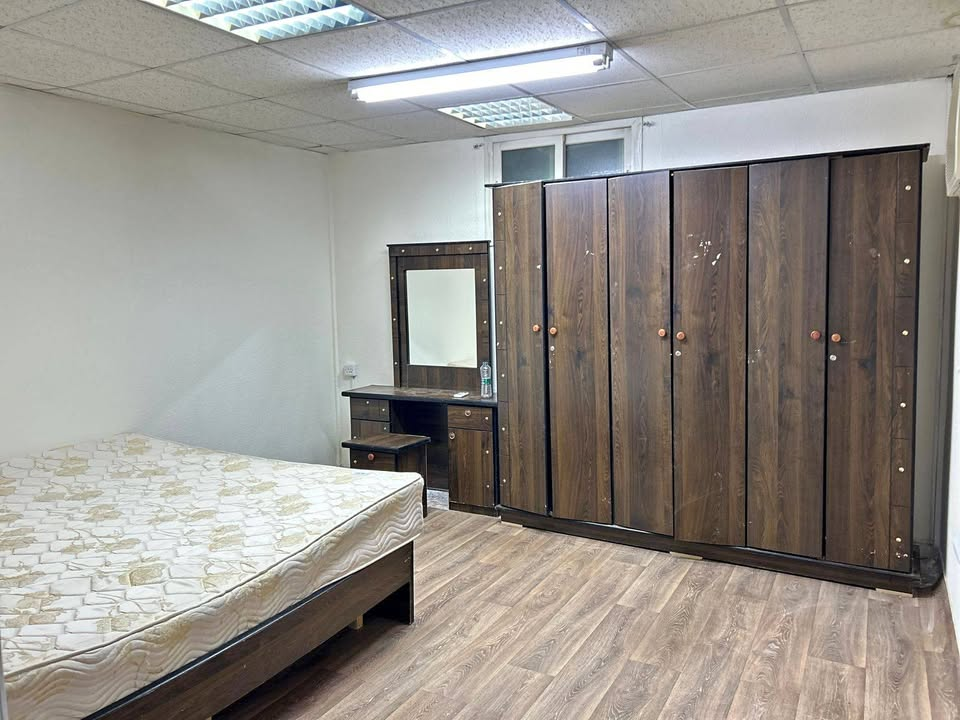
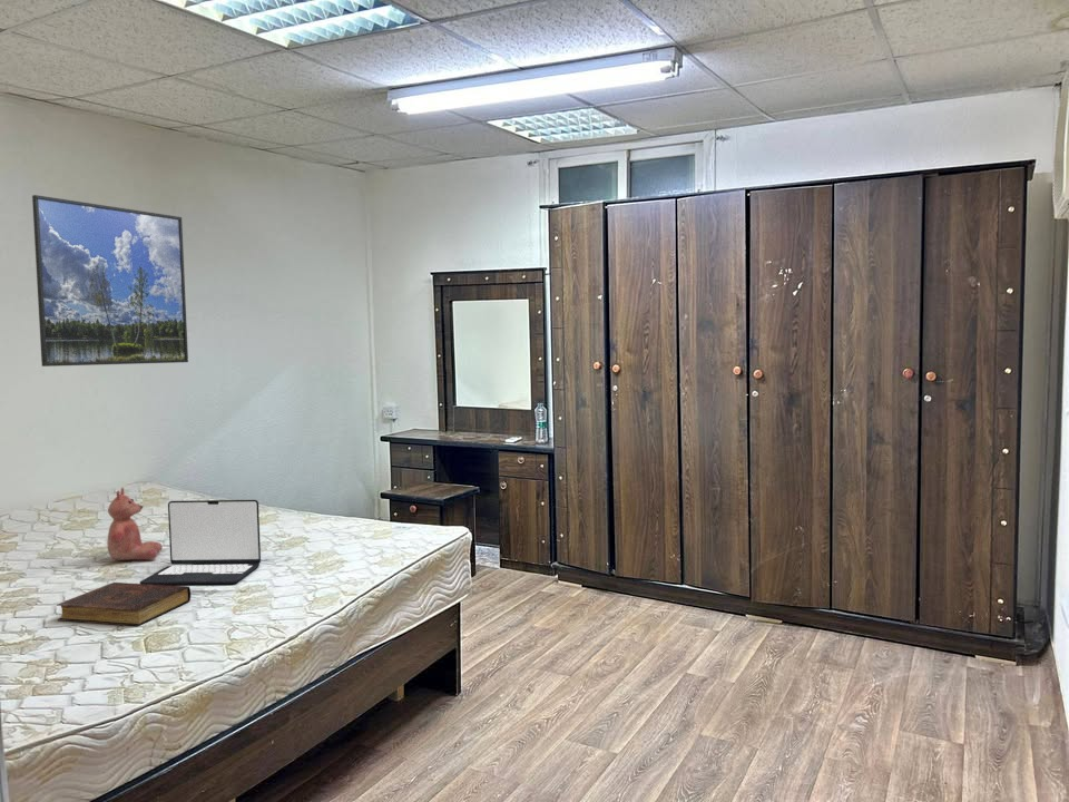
+ book (126, 602)
+ laptop (200, 540)
+ teddy bear (134, 522)
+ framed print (117, 285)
